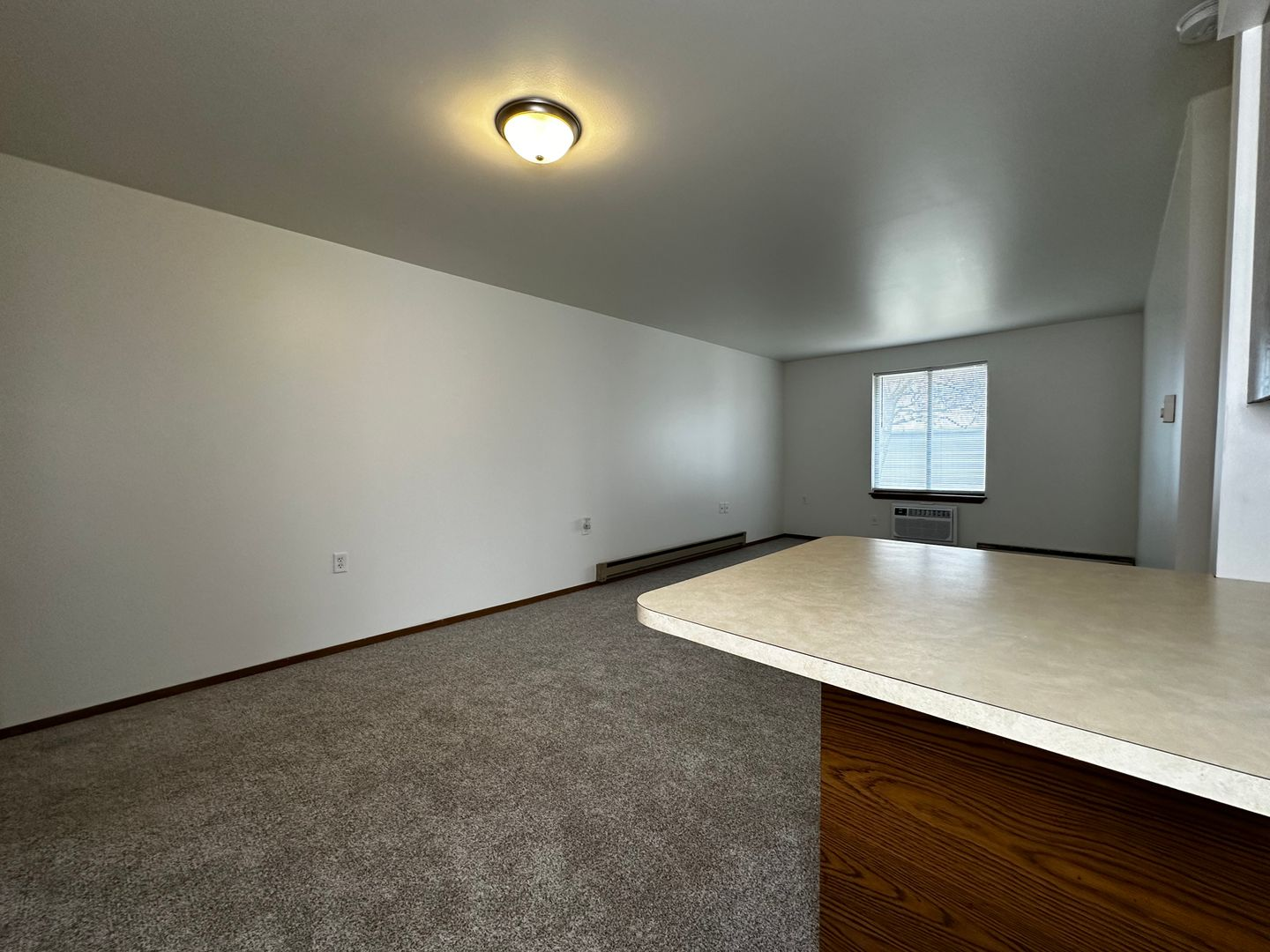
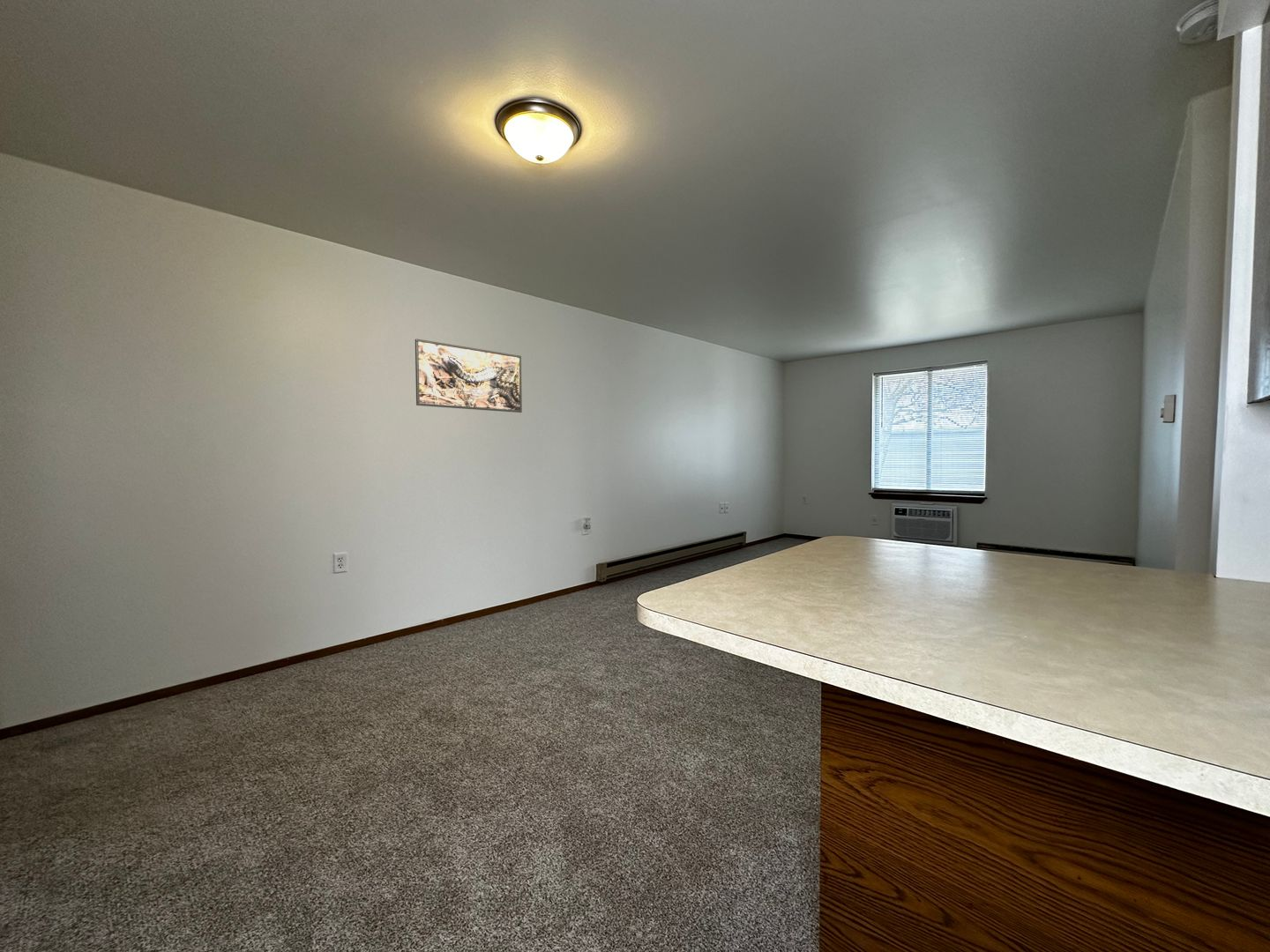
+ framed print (473, 378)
